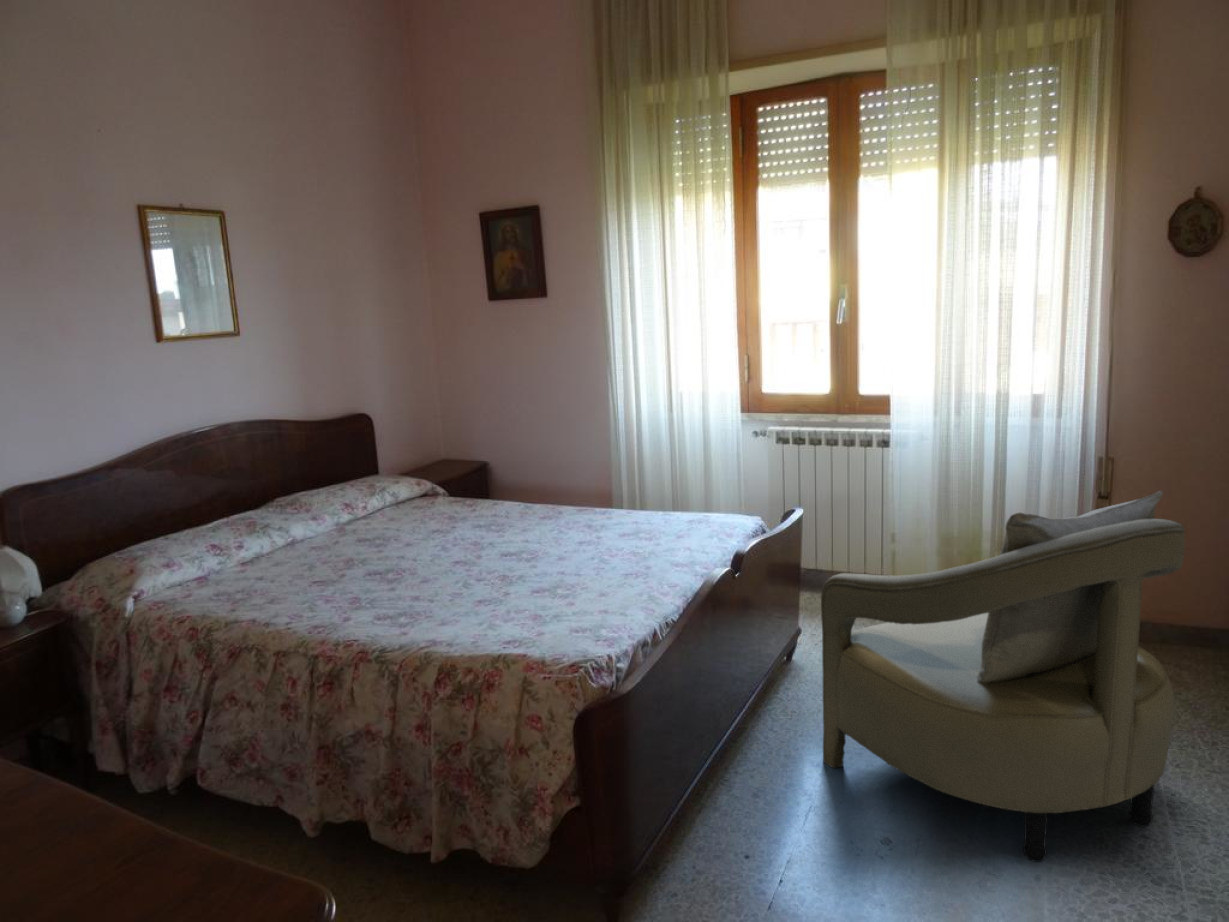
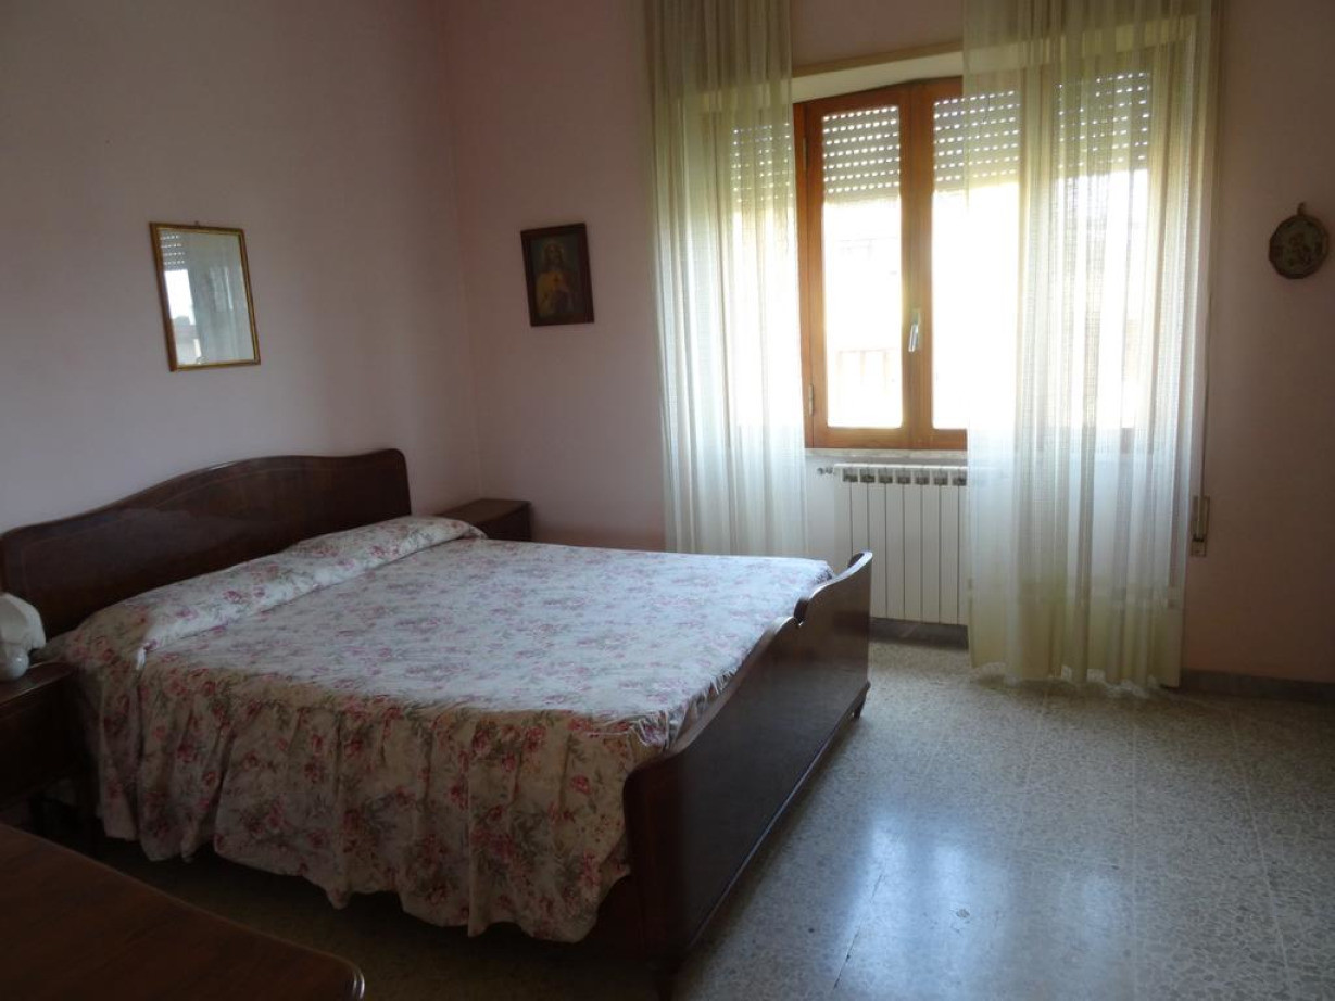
- armchair (1007, 641)
